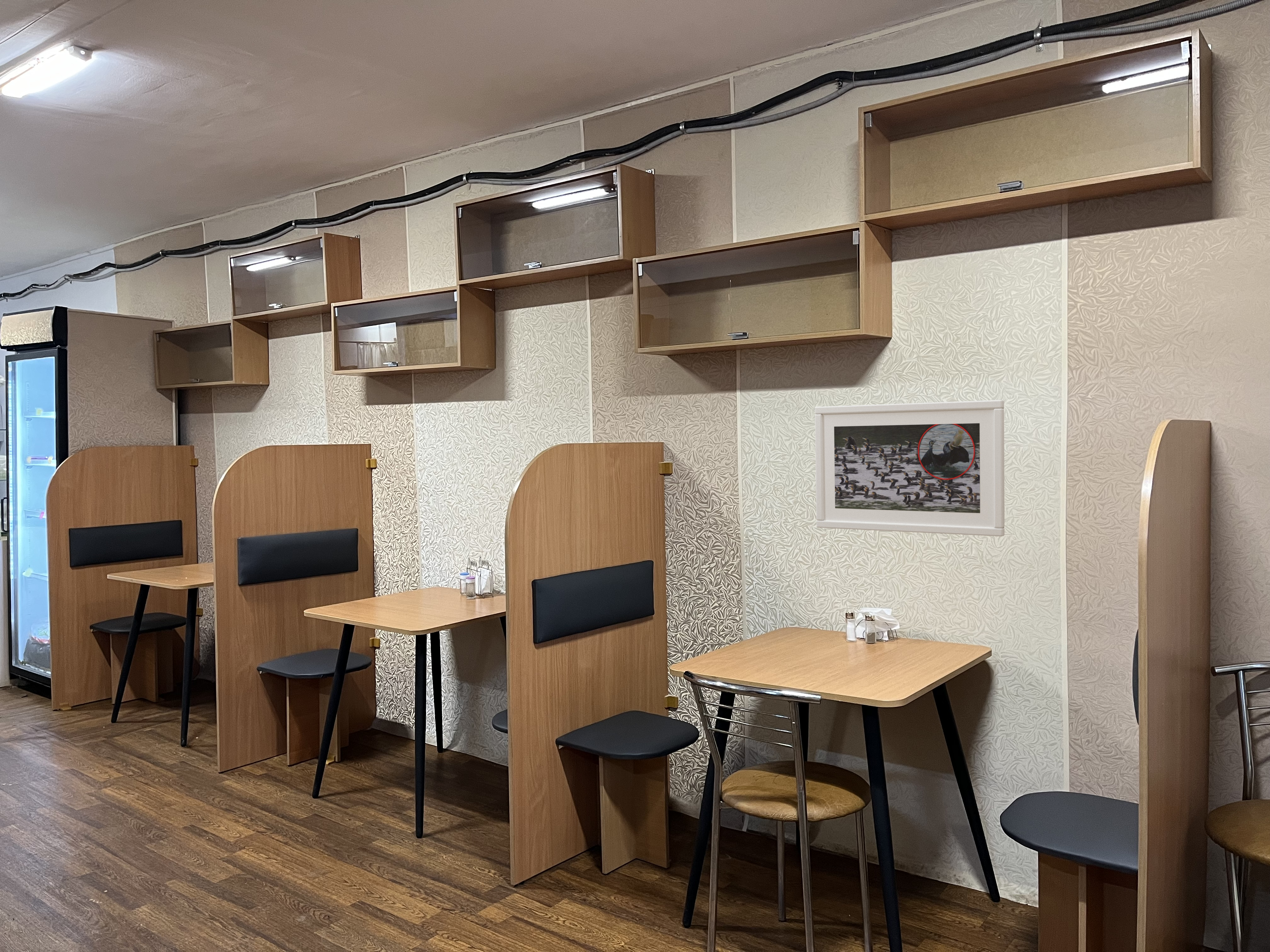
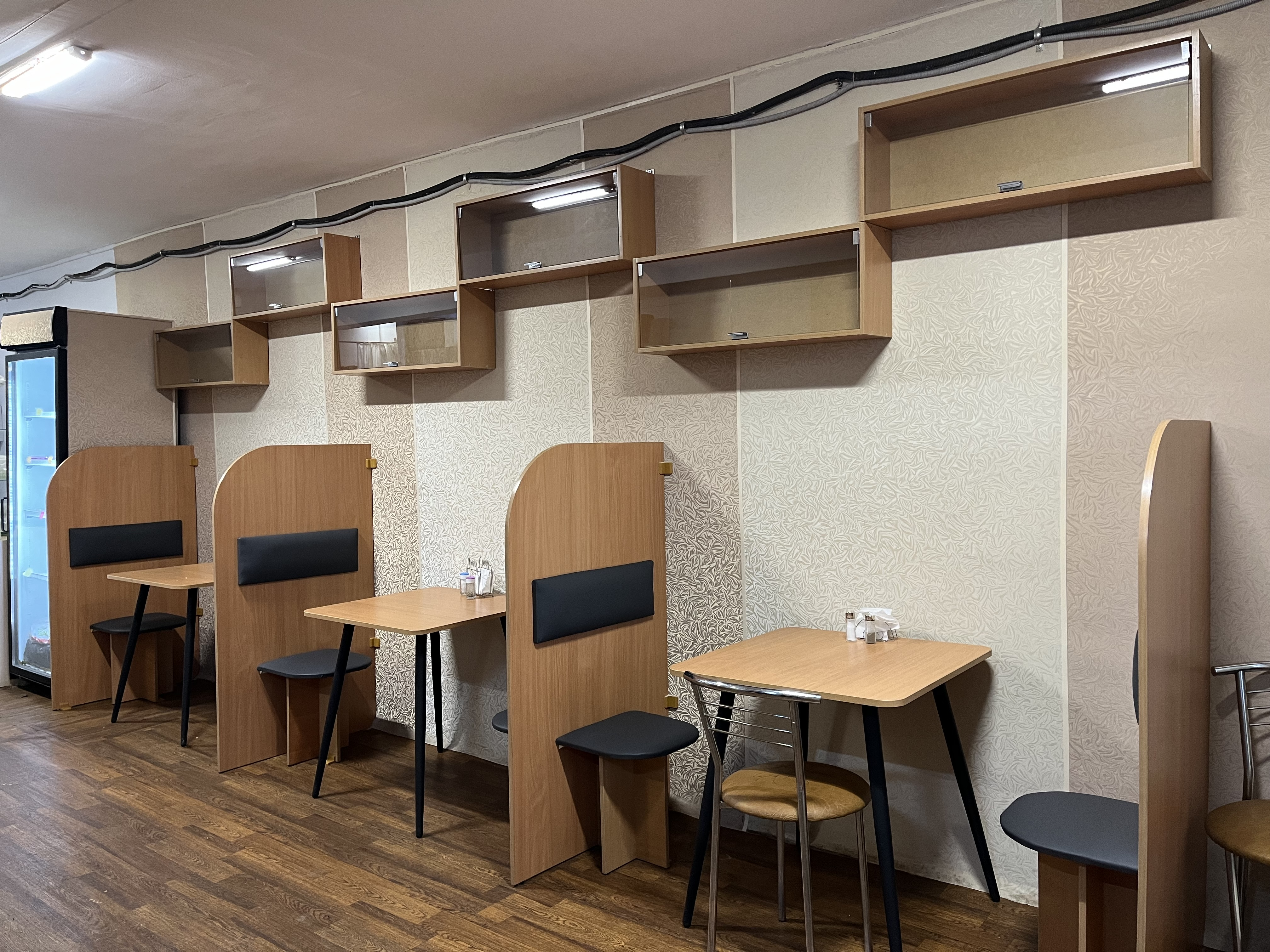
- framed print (904, 468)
